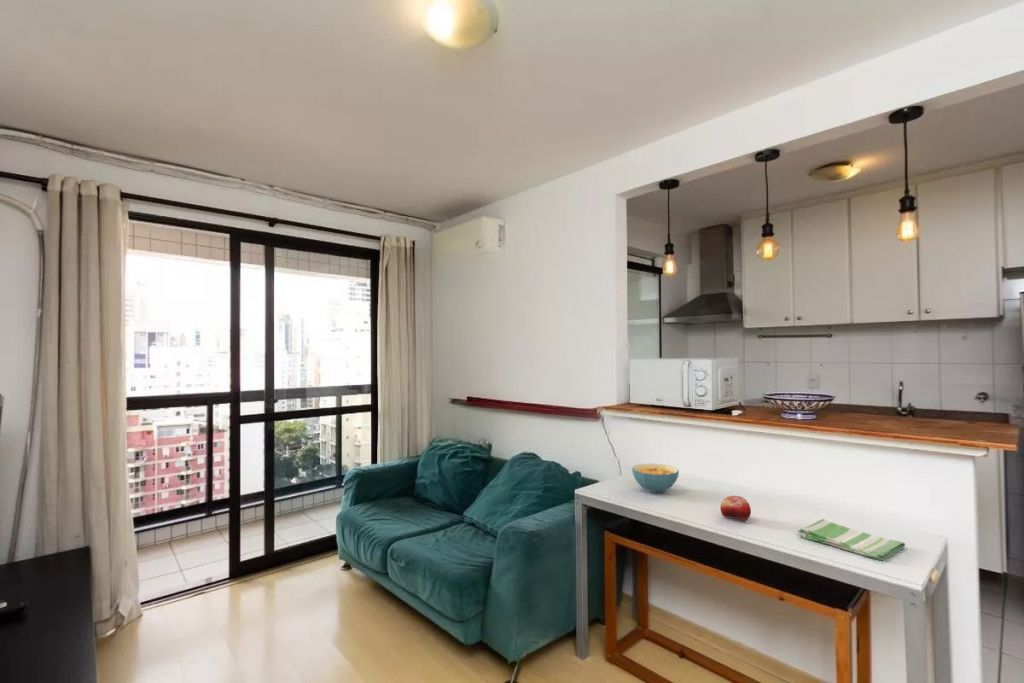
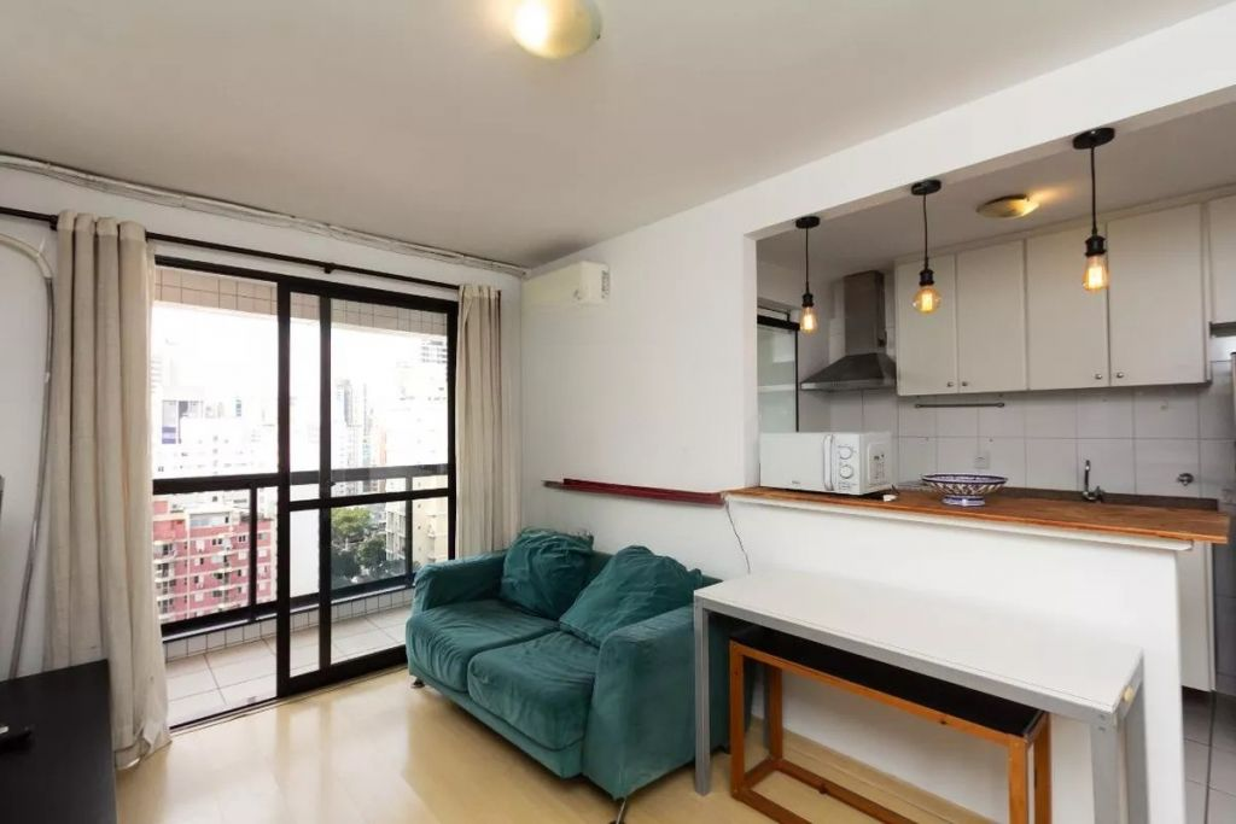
- fruit (736, 507)
- cereal bowl (655, 479)
- dish towel (849, 537)
